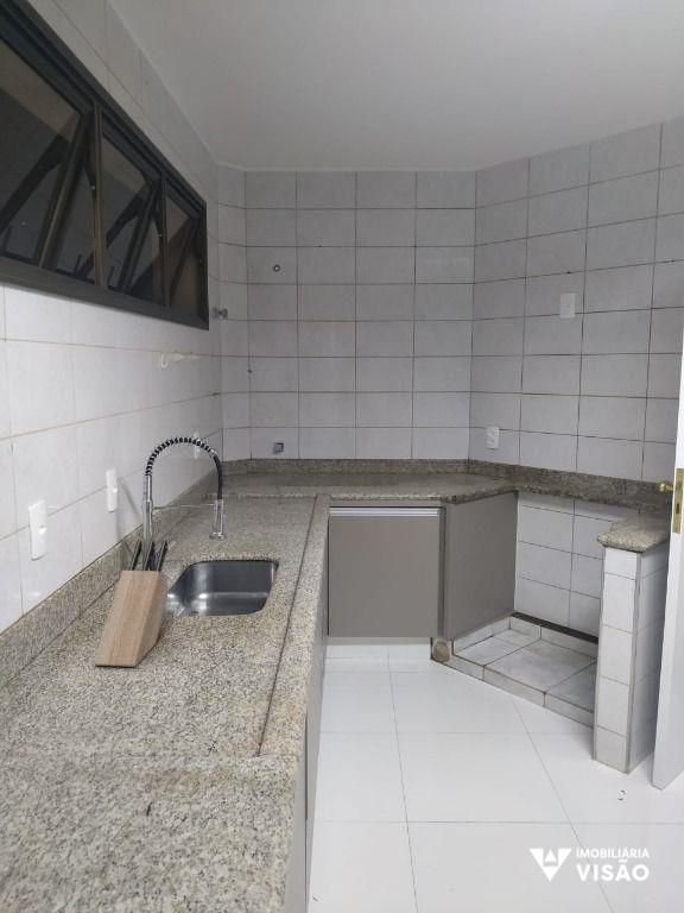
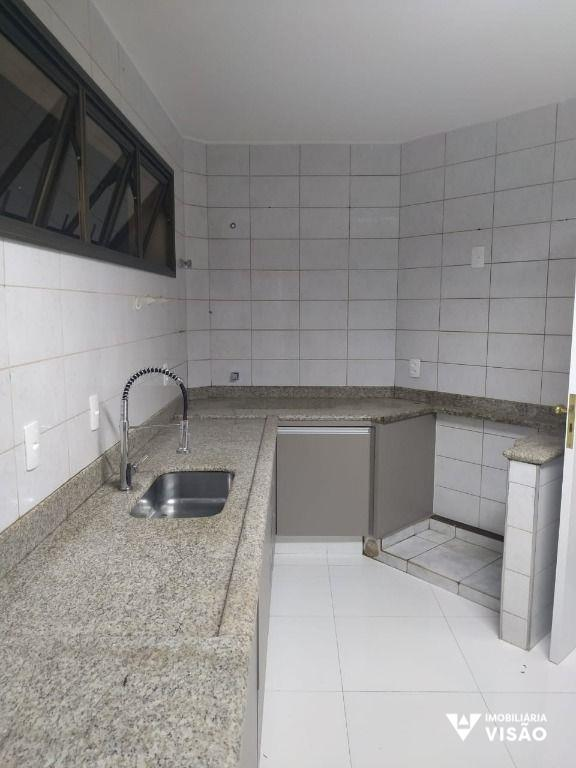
- knife block (135, 597)
